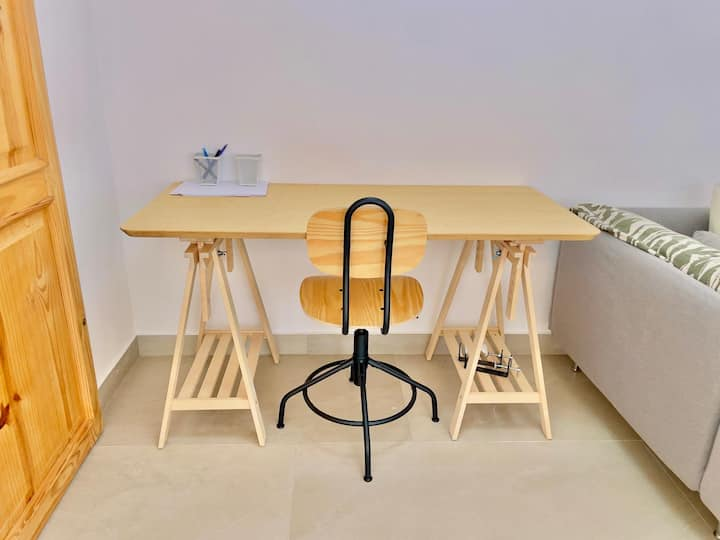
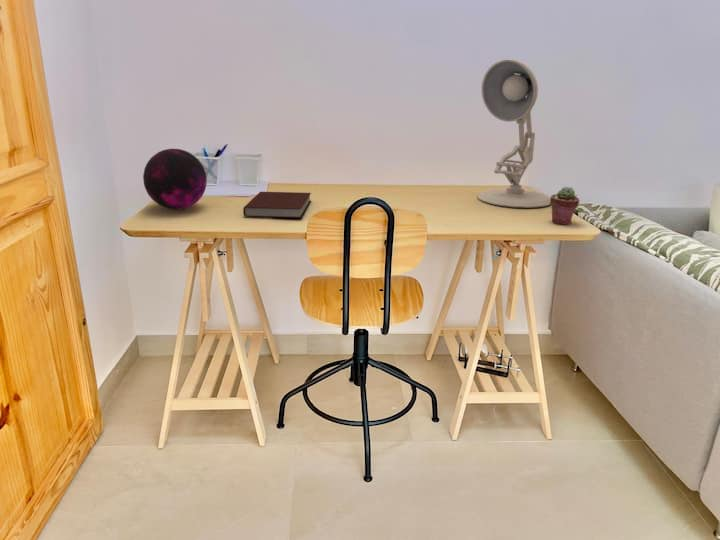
+ desk lamp (519, 133)
+ decorative orb (175, 179)
+ potted succulent (564, 204)
+ notebook (279, 203)
